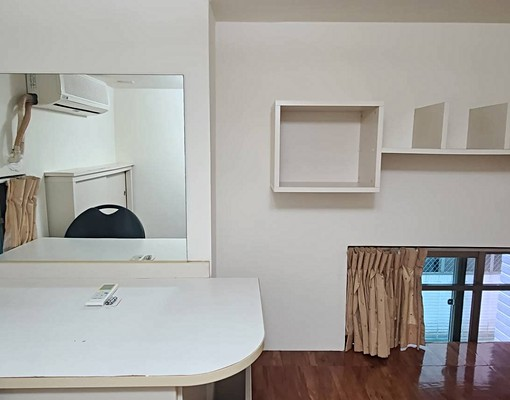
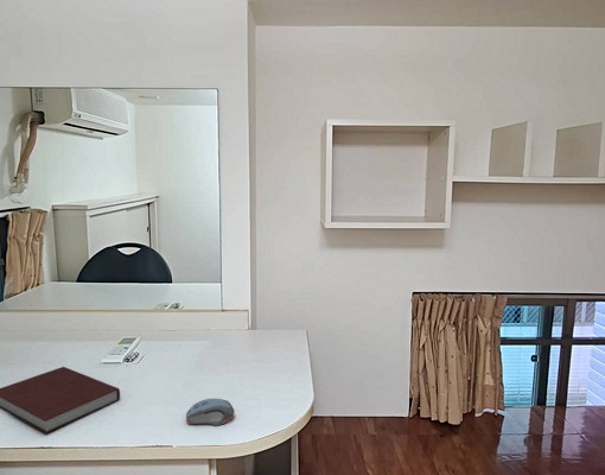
+ computer mouse (210, 408)
+ notebook (56, 395)
